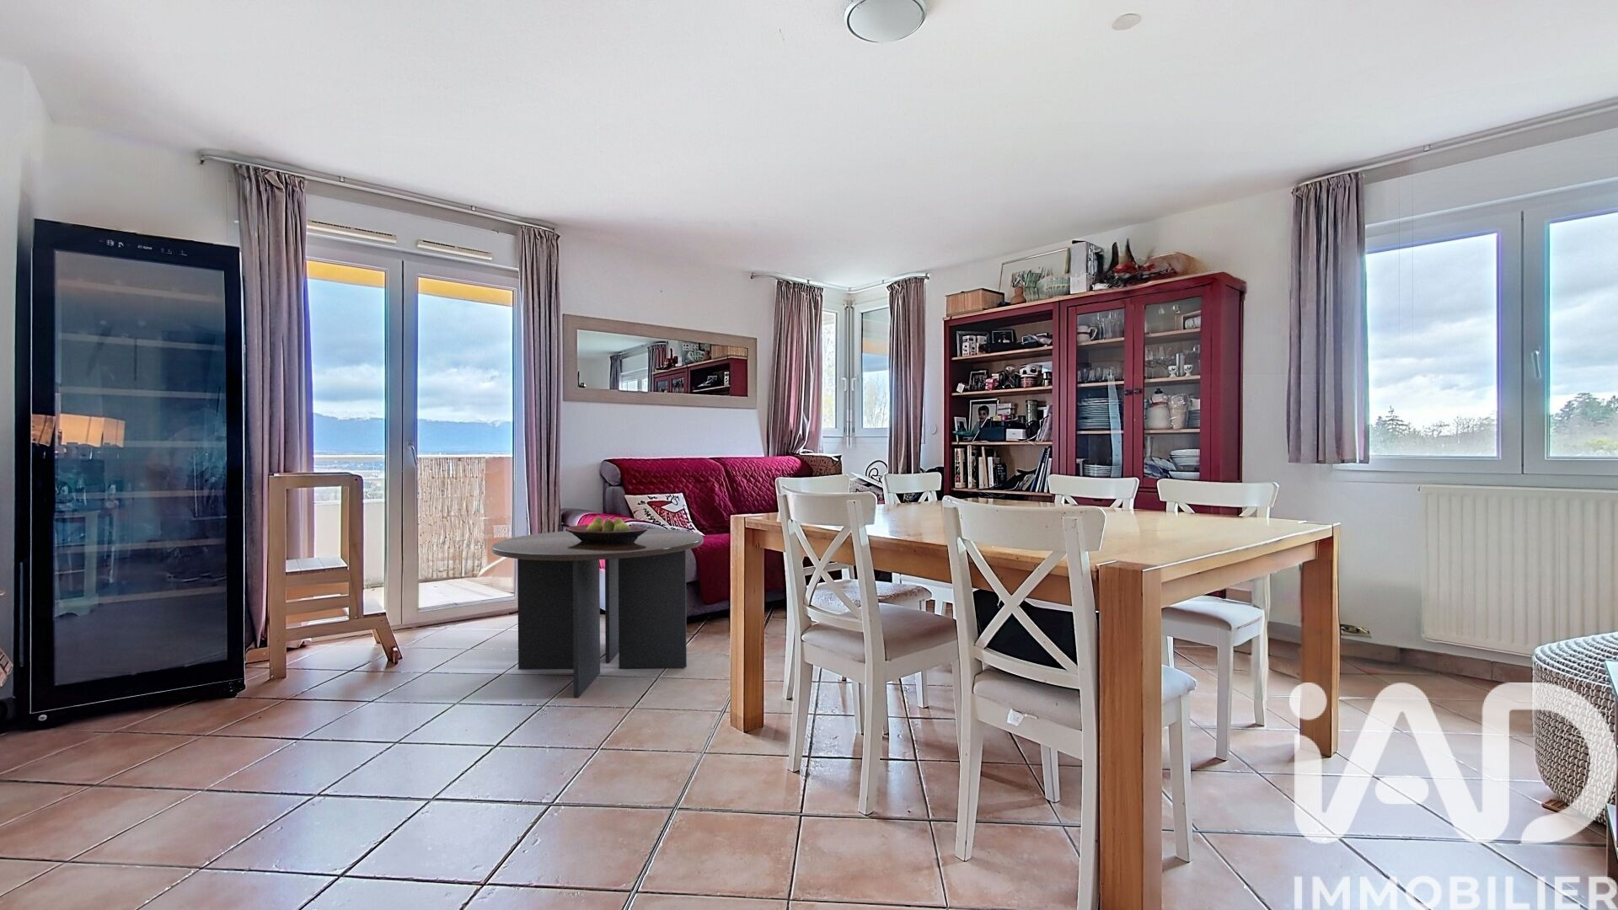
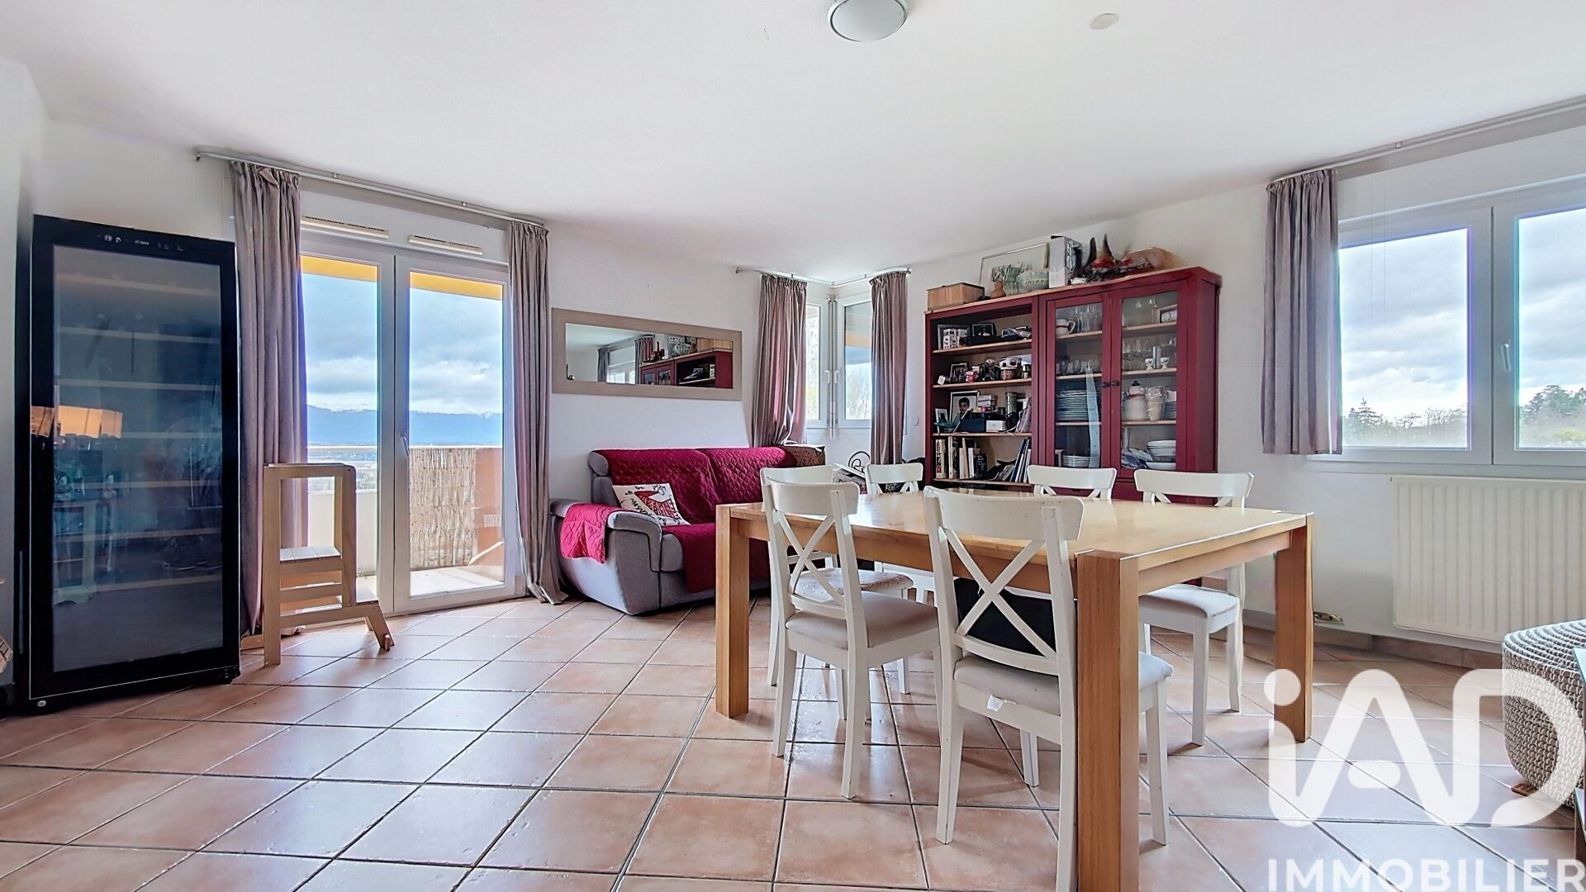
- fruit bowl (607, 528)
- coffee table (605, 603)
